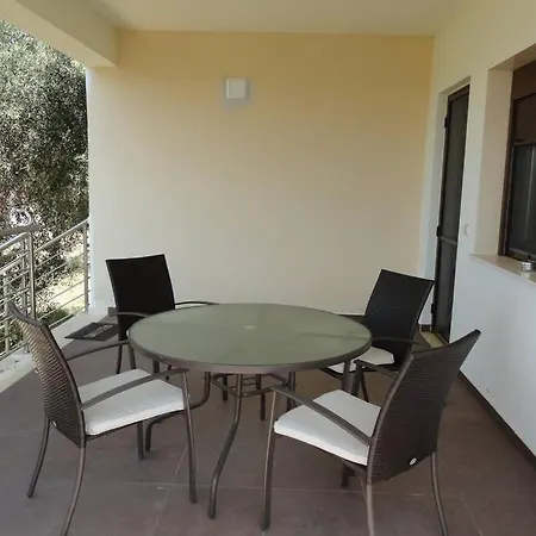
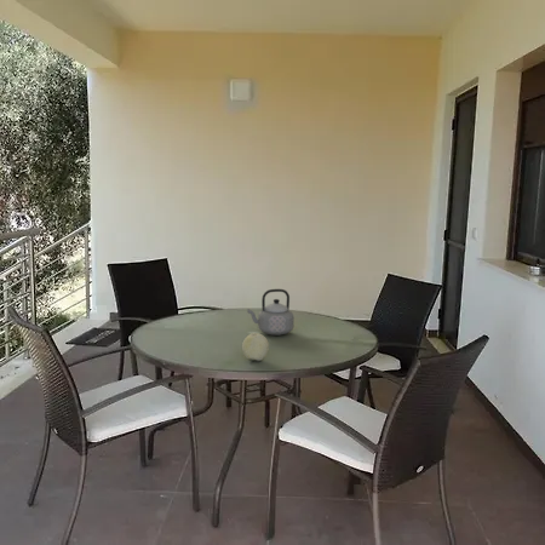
+ fruit (254, 346)
+ teapot (270, 311)
